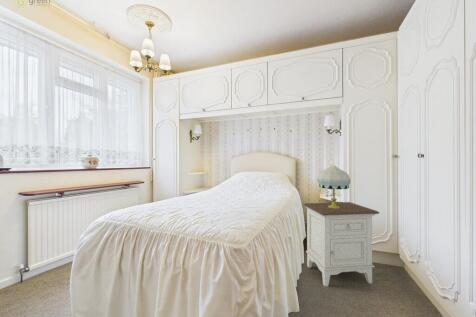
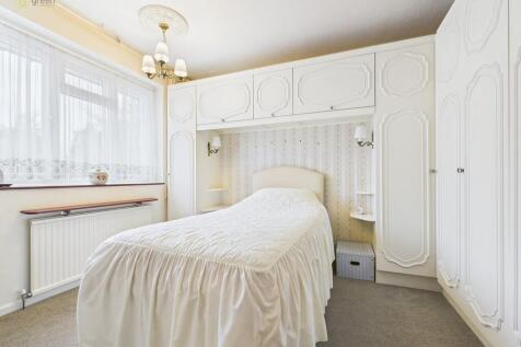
- table lamp (333, 185)
- nightstand (338, 241)
